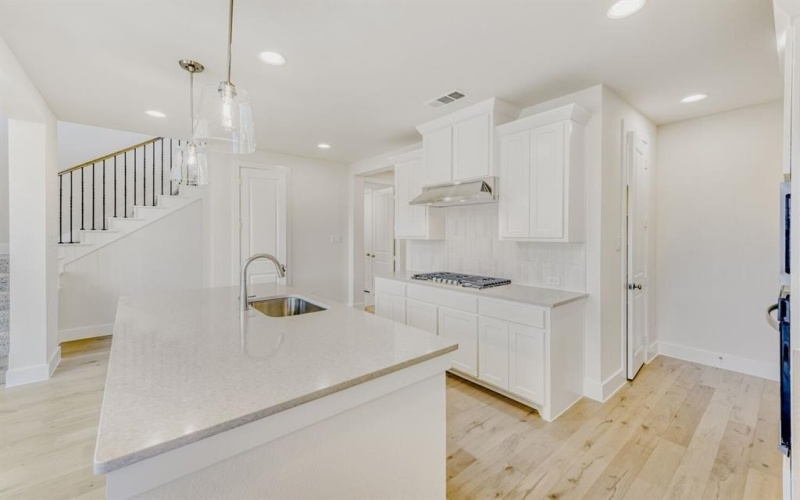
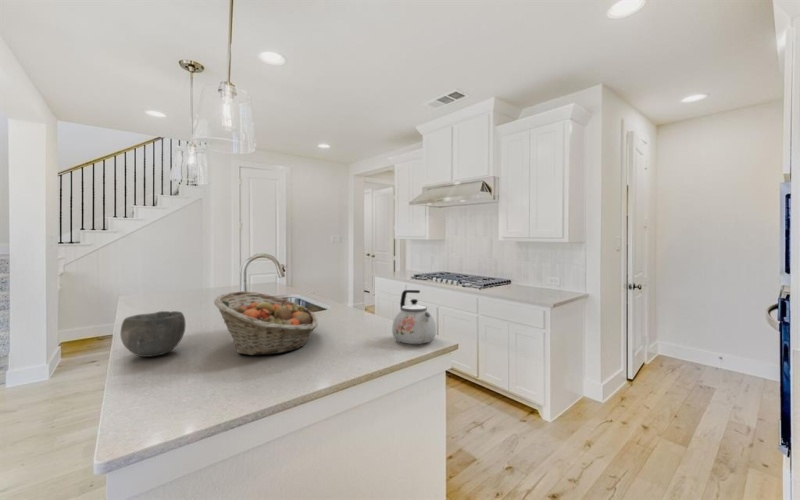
+ kettle (414, 315)
+ fruit basket (269, 318)
+ bowl (154, 334)
